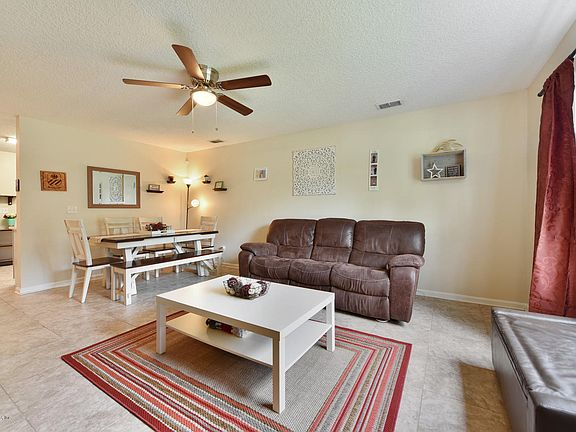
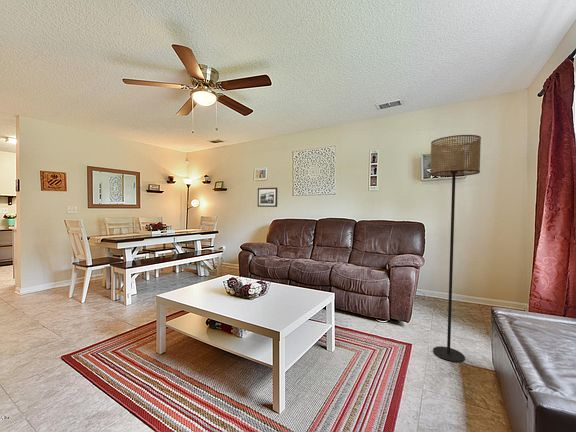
+ picture frame (267, 197)
+ floor lamp (451, 248)
